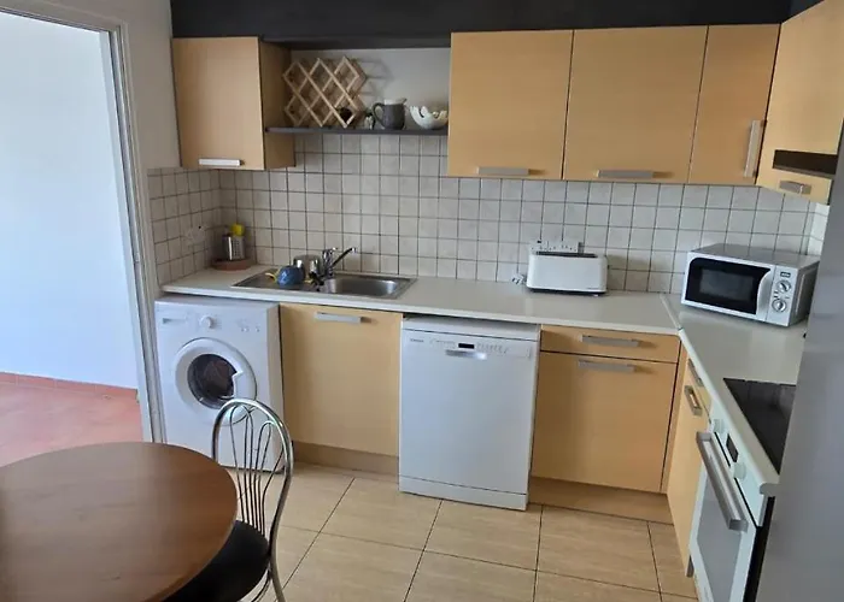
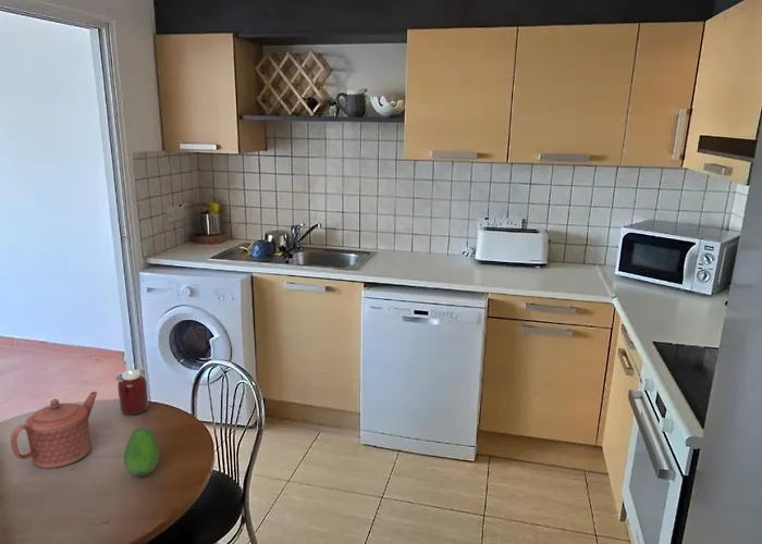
+ jar (132, 388)
+ teapot (59, 426)
+ fruit (140, 450)
